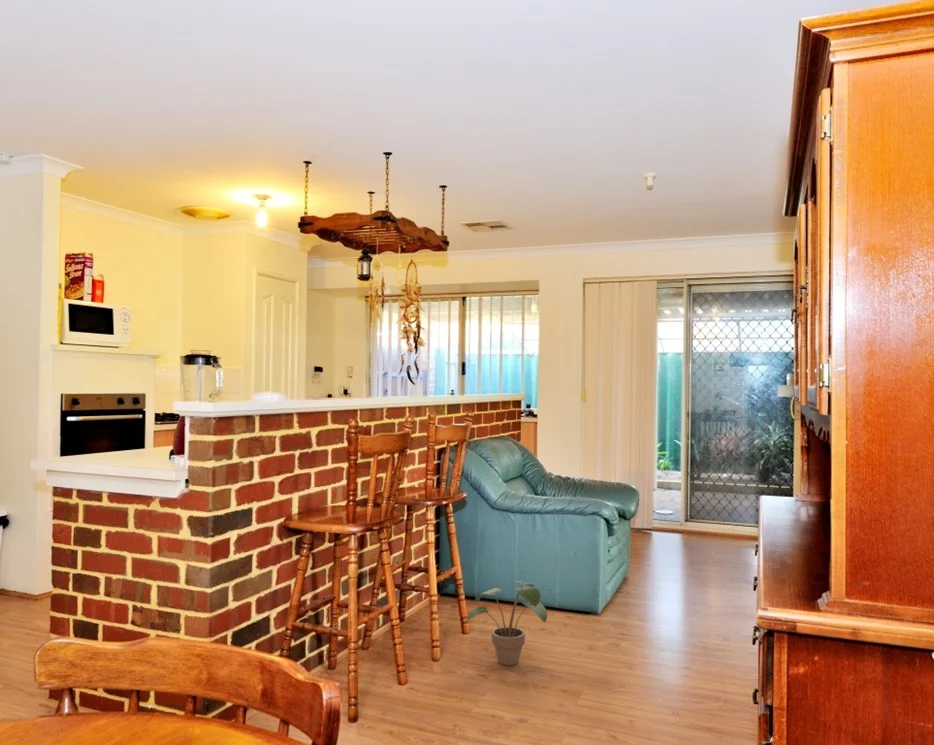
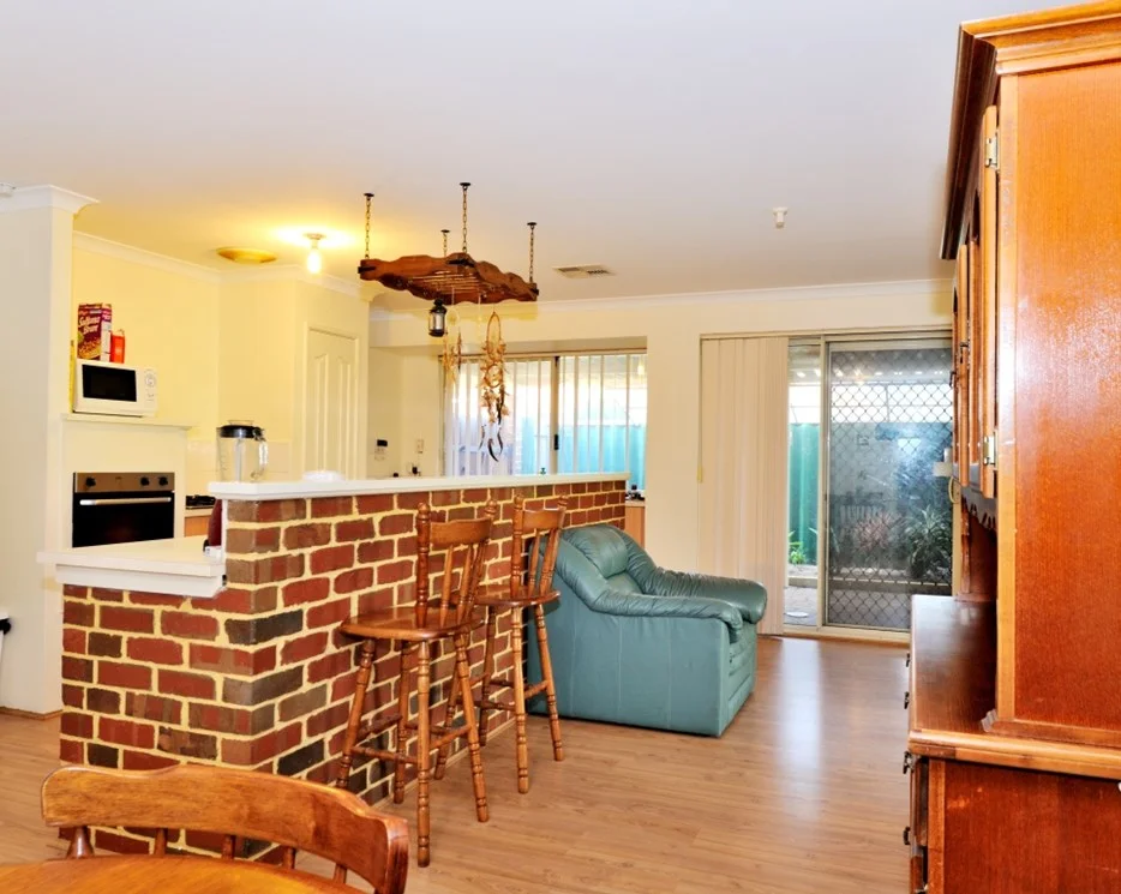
- potted plant (510, 621)
